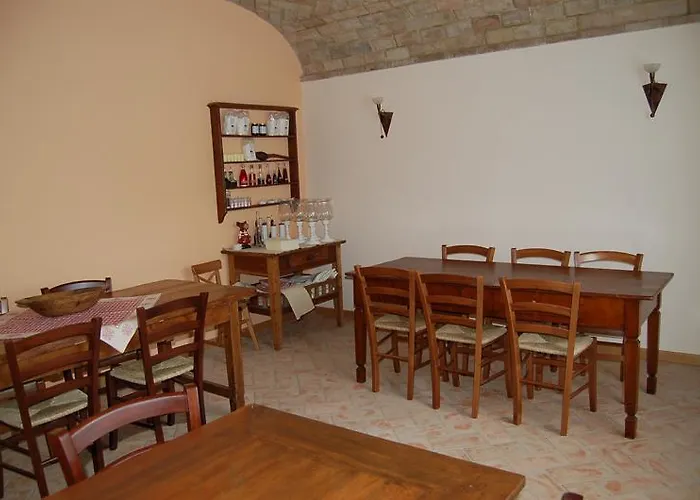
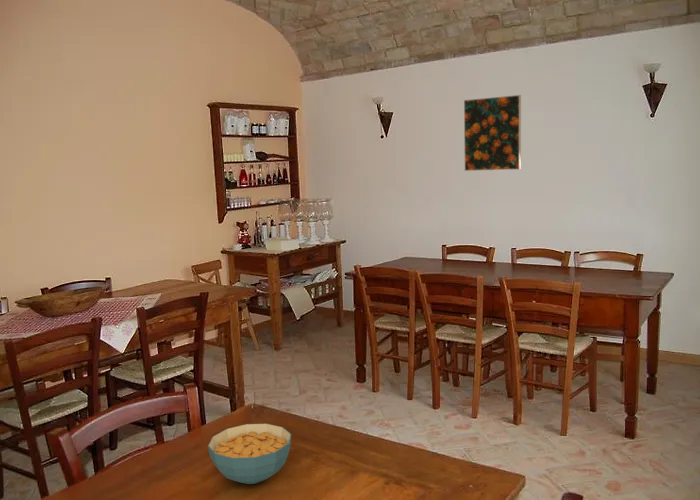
+ cereal bowl (251, 459)
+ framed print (491, 134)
